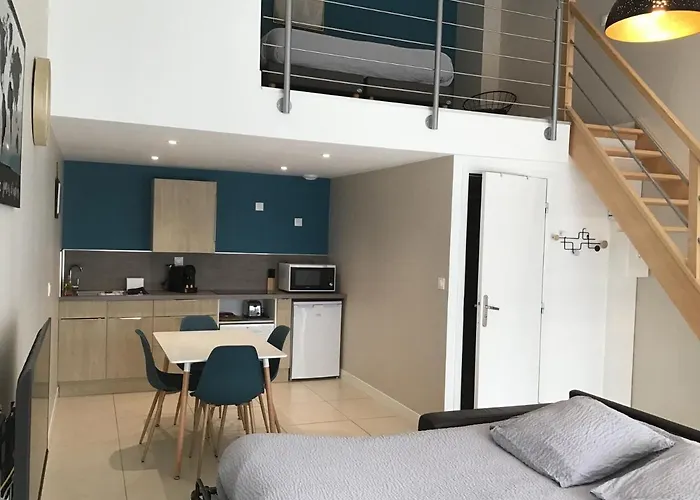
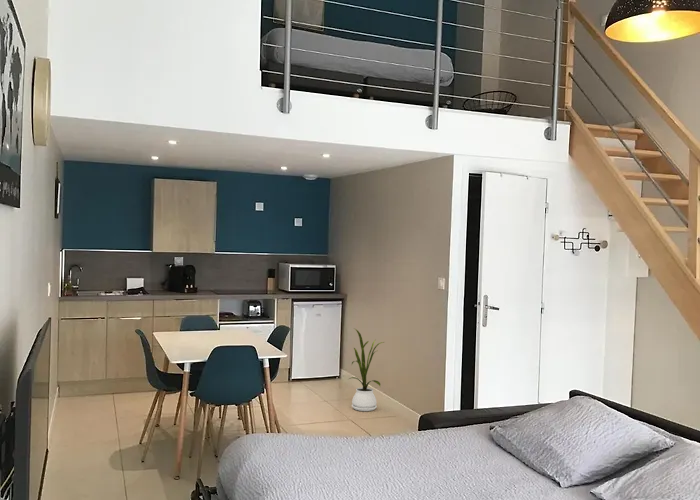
+ house plant (364, 369)
